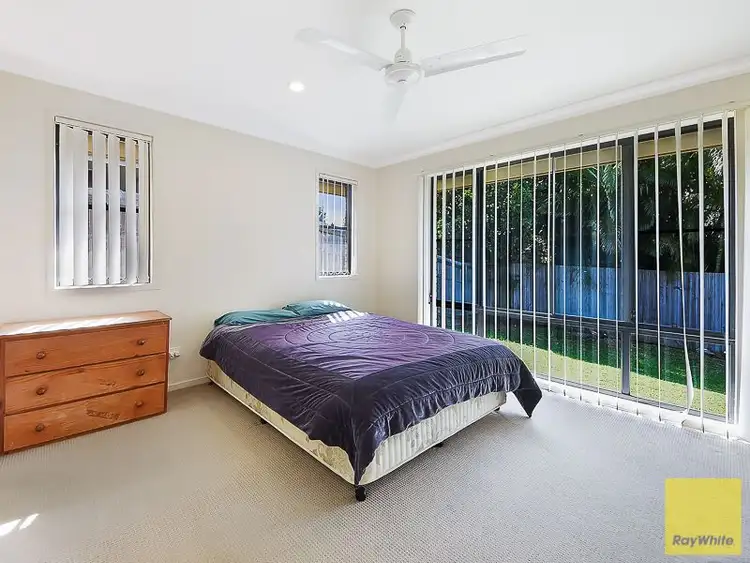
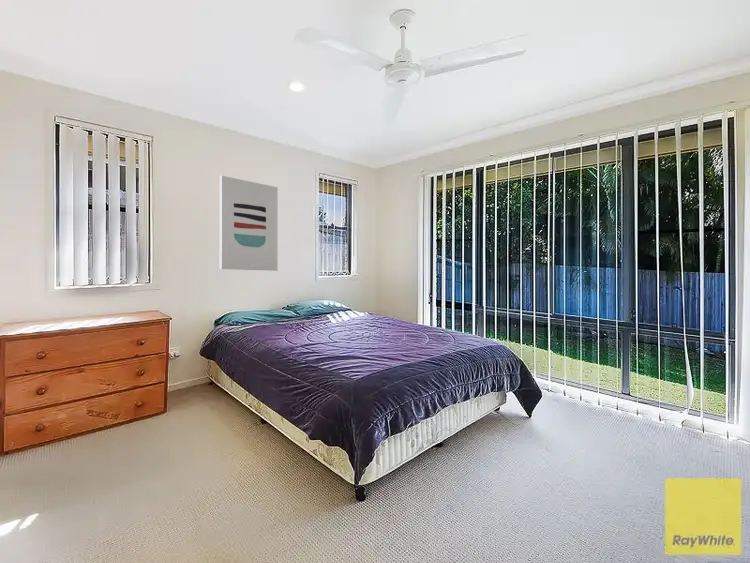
+ wall art (250, 225)
